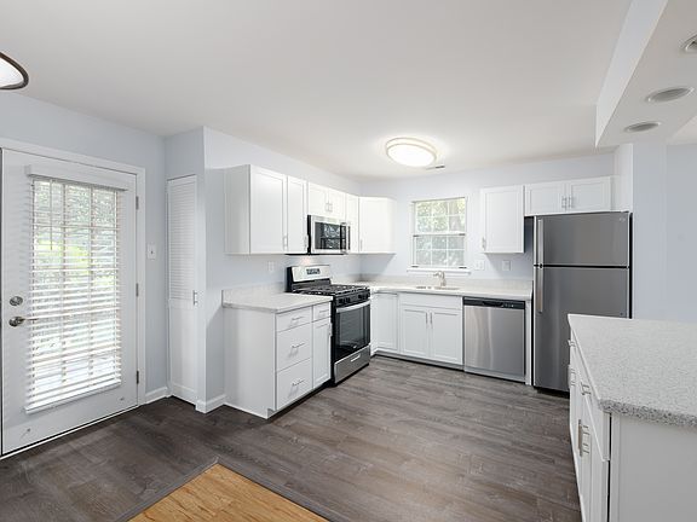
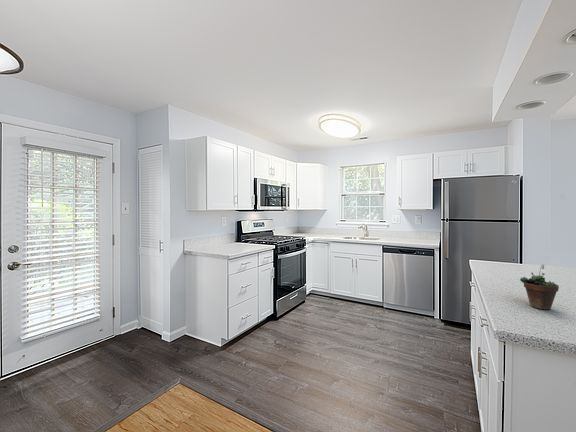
+ succulent plant (540, 285)
